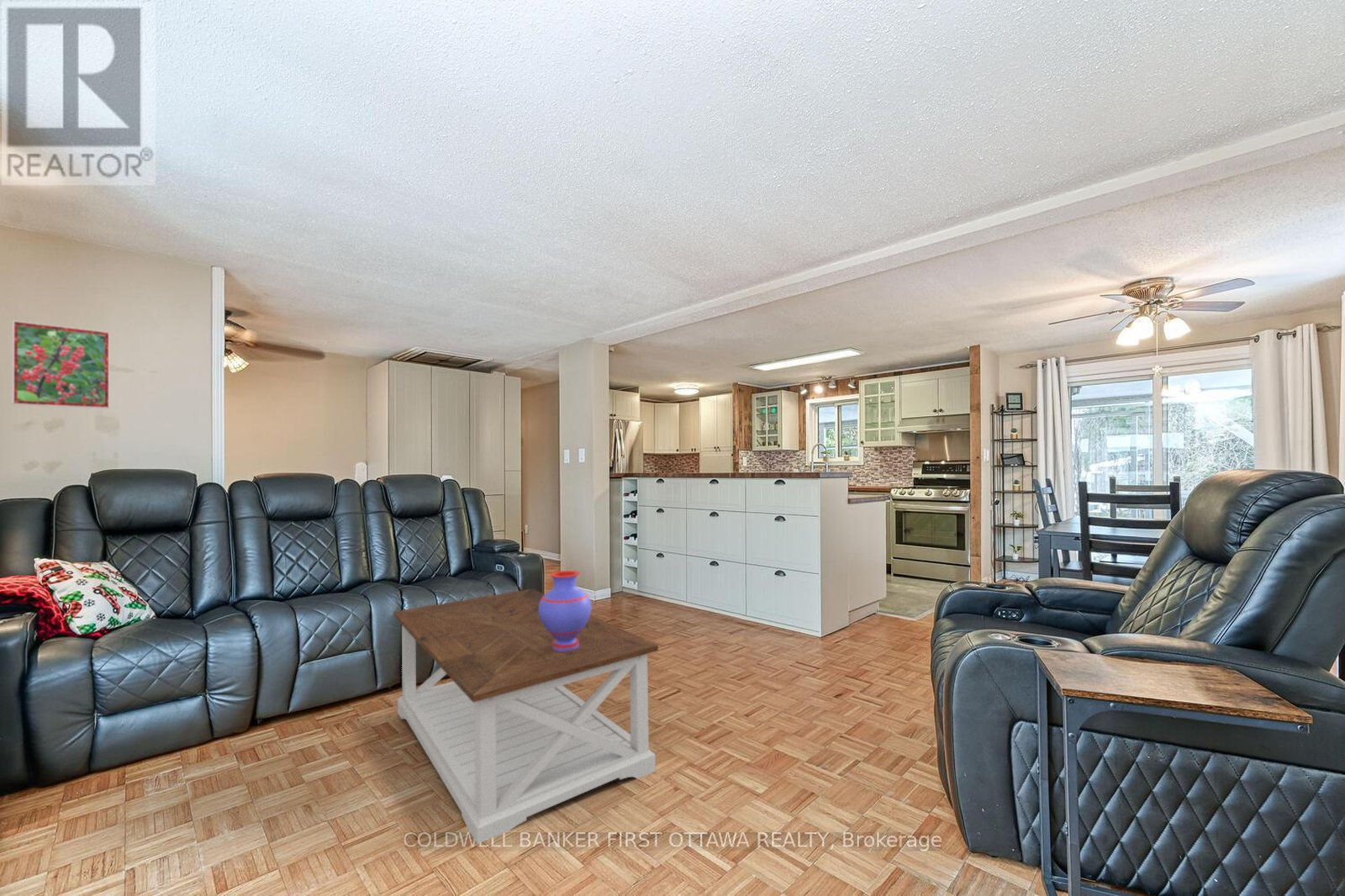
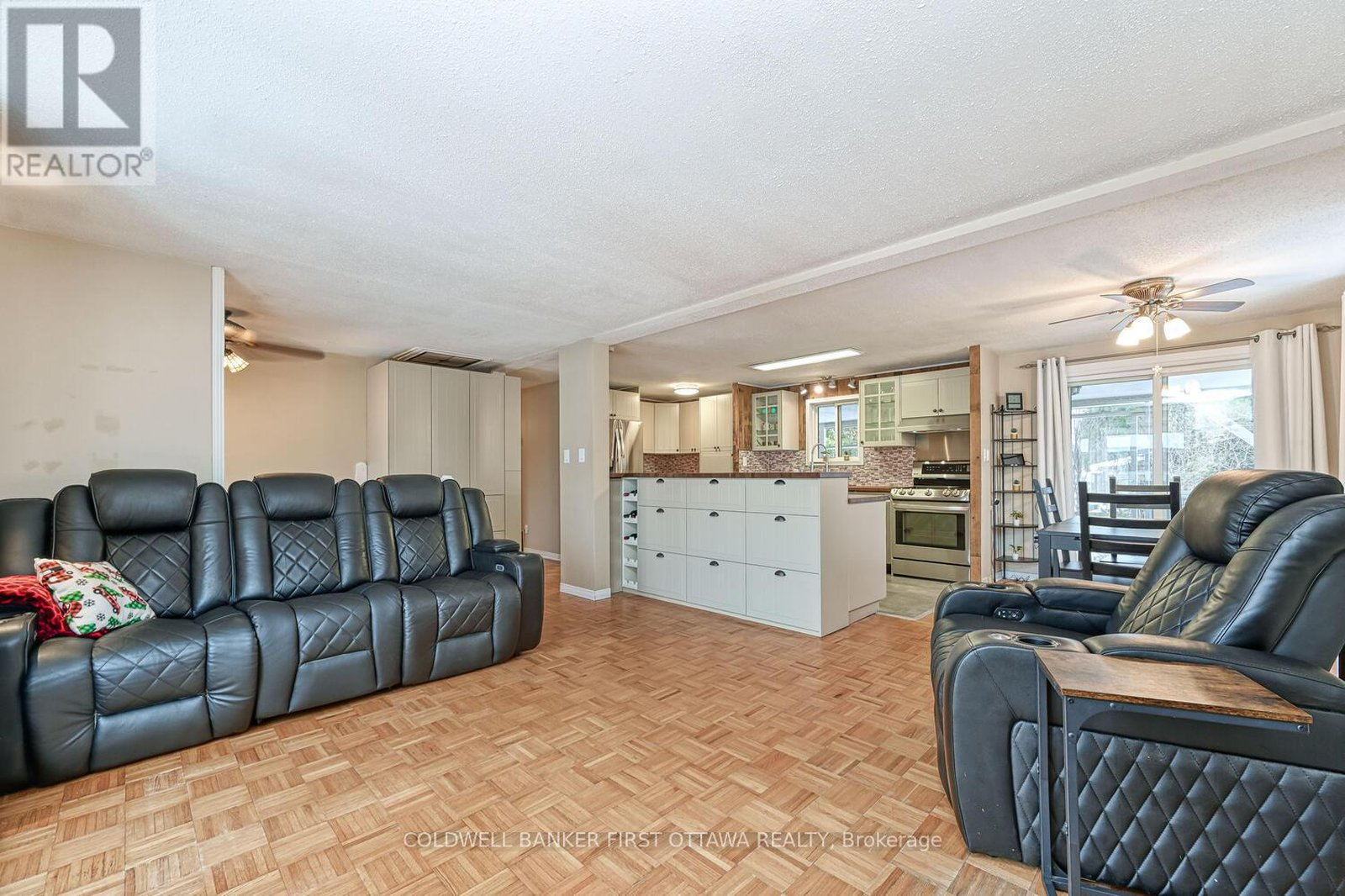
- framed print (63, 366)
- vase (565, 609)
- coffee table (511, 683)
